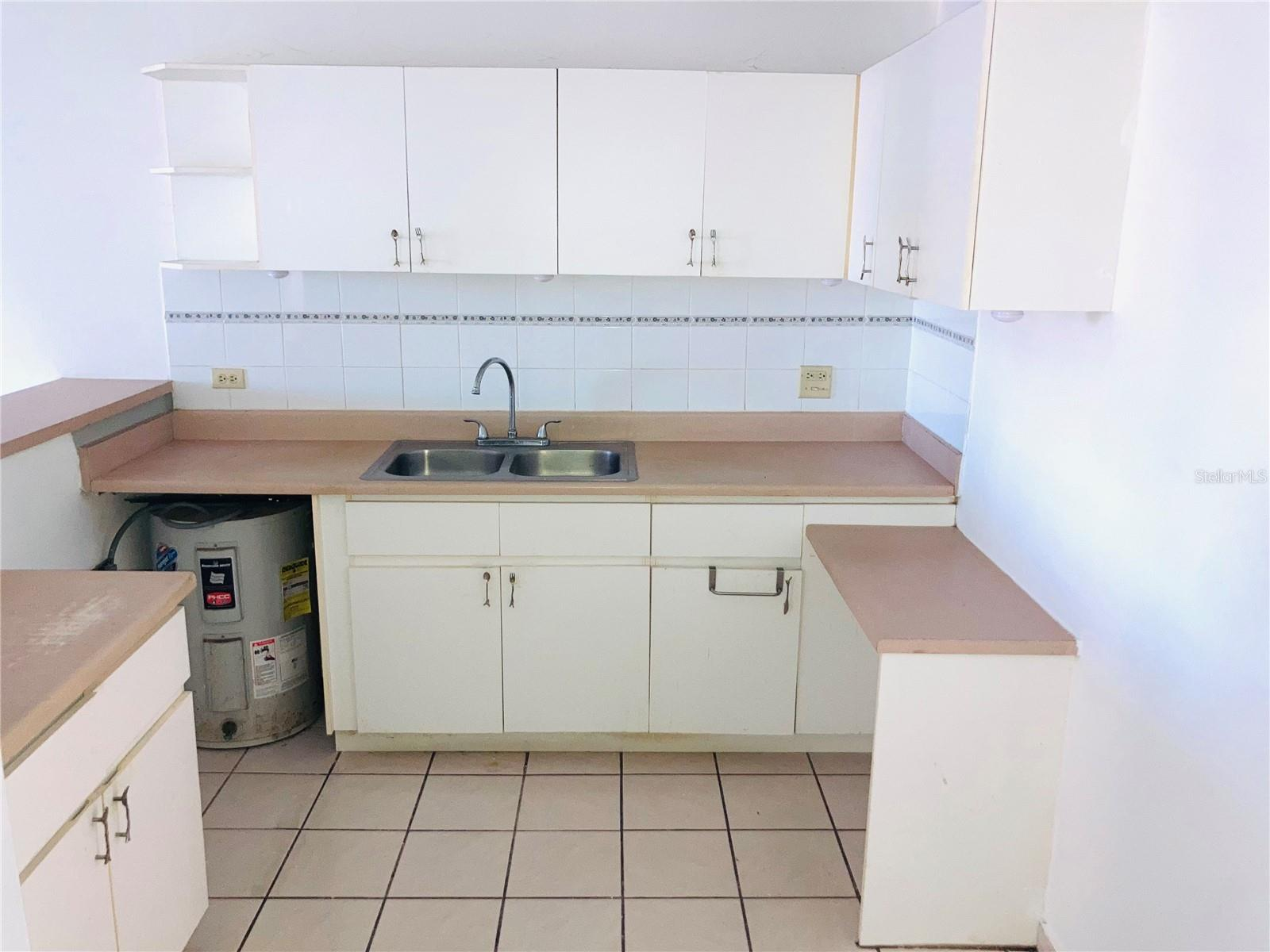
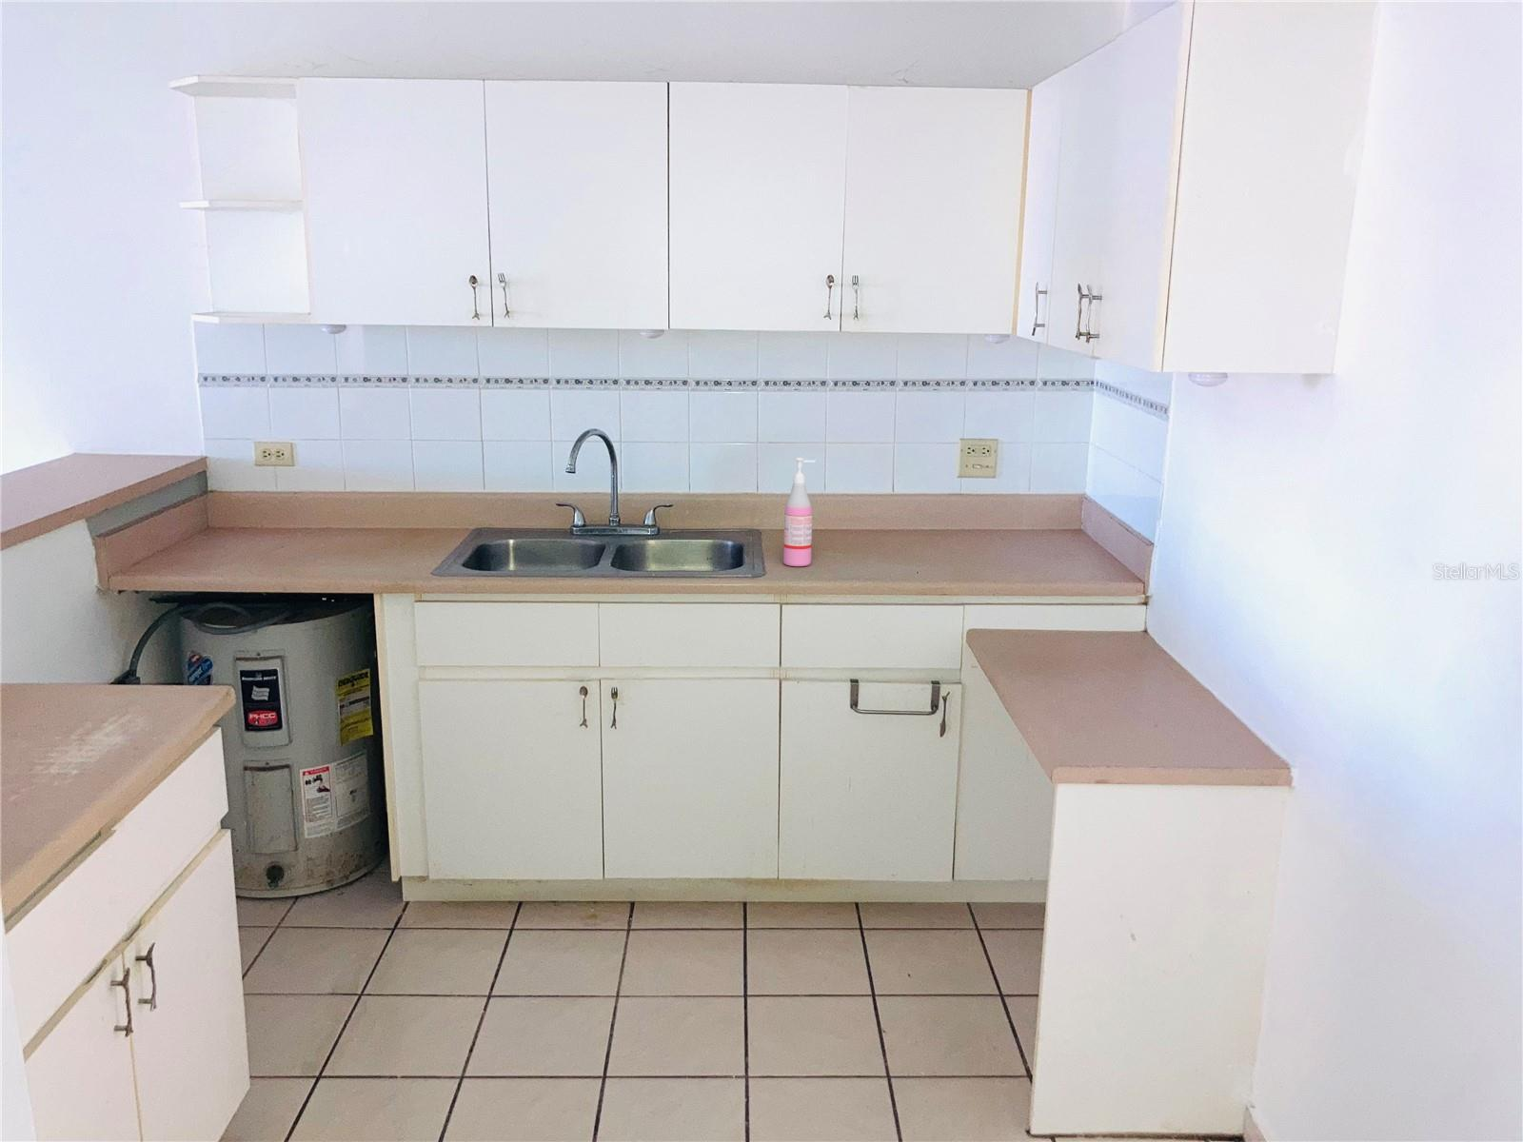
+ soap dispenser (799, 511)
